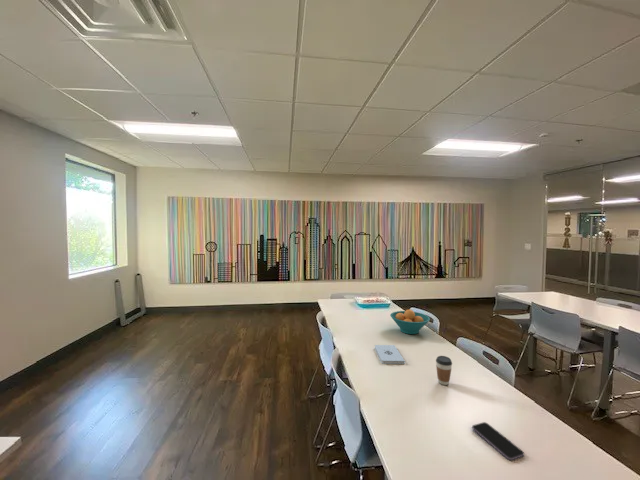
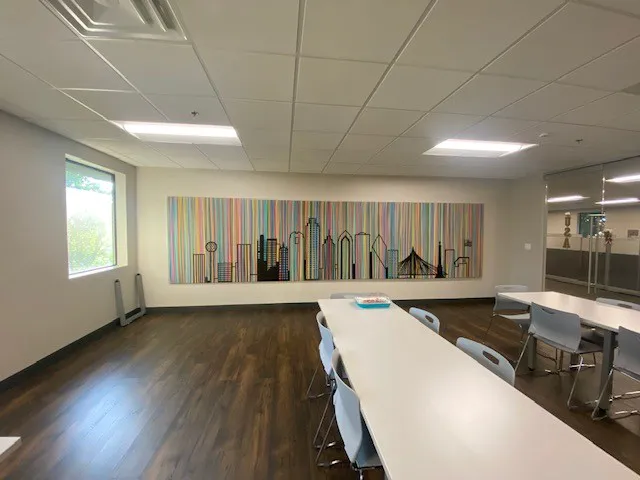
- coffee cup (443, 370)
- smartphone (496, 439)
- notepad (388, 353)
- fruit bowl (409, 320)
